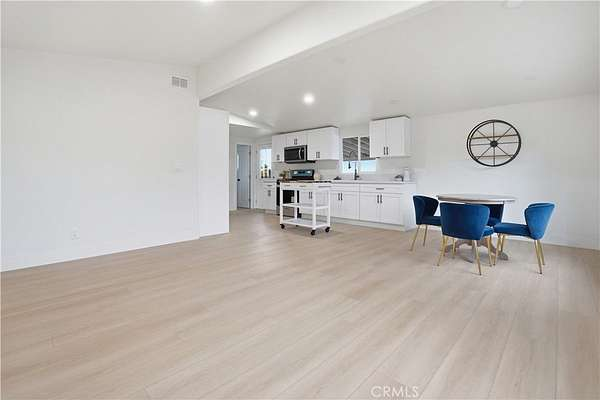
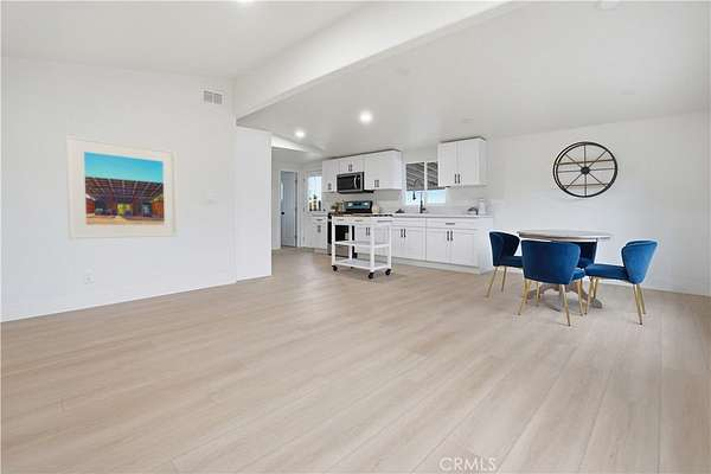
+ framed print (127, 191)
